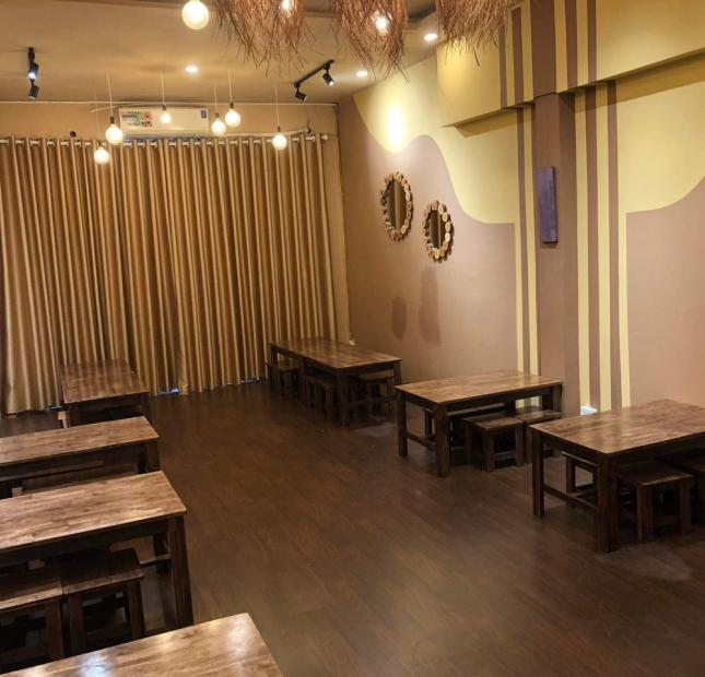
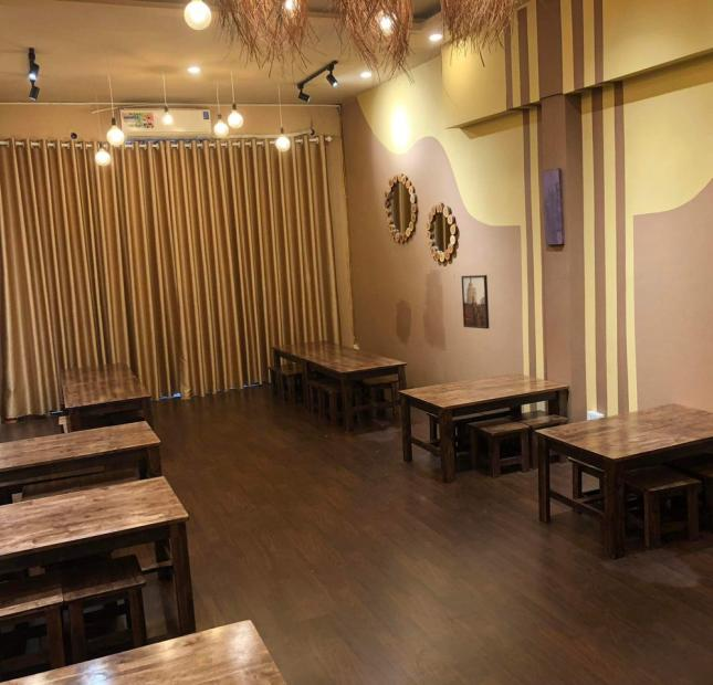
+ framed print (474, 302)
